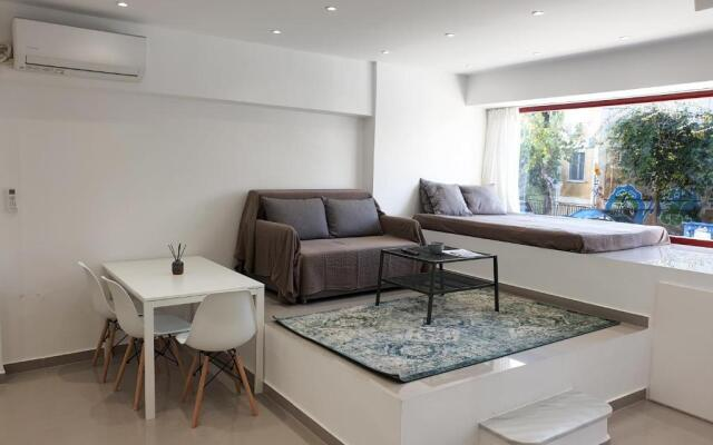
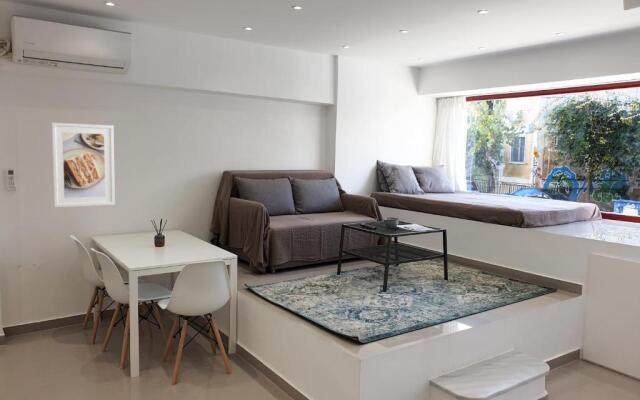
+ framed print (84, 165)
